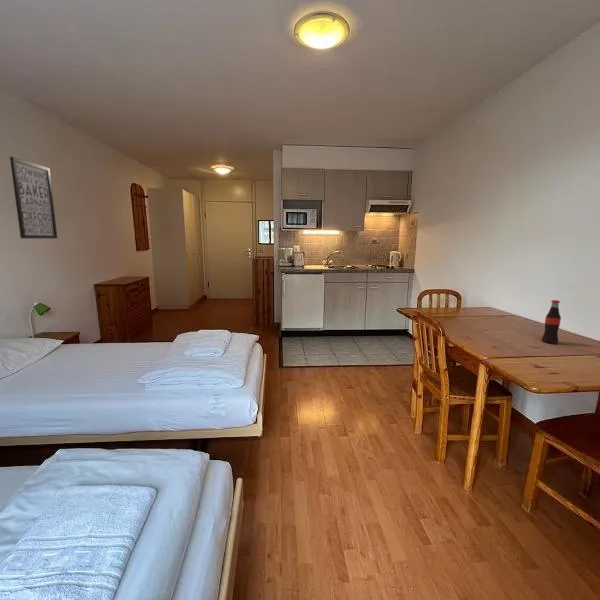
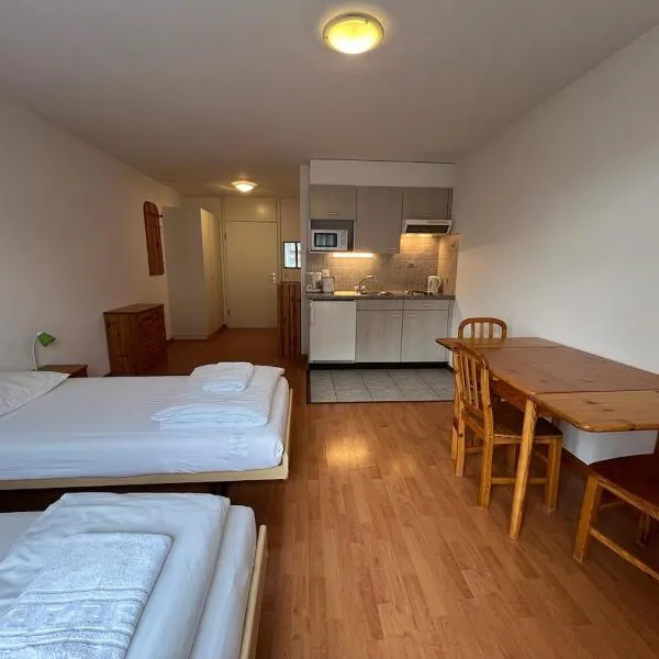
- bottle (552, 321)
- wall art (35, 201)
